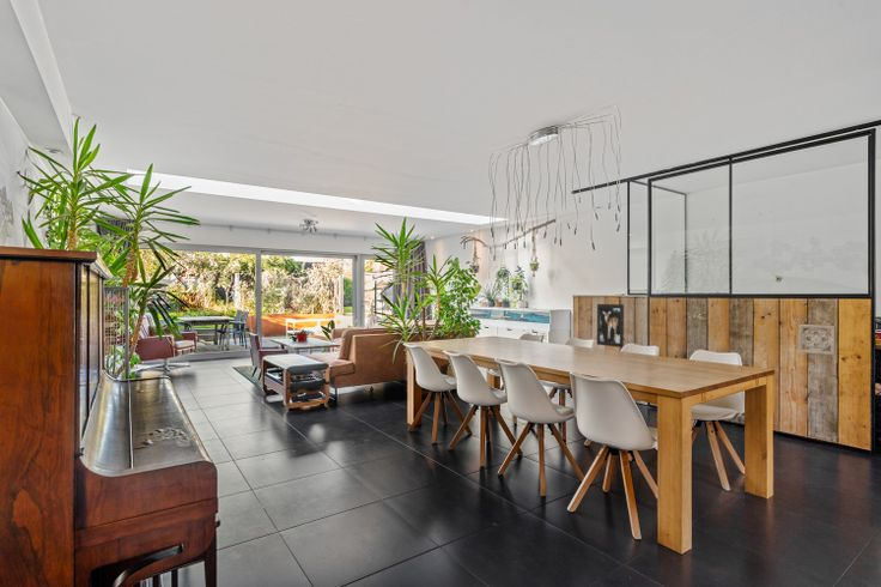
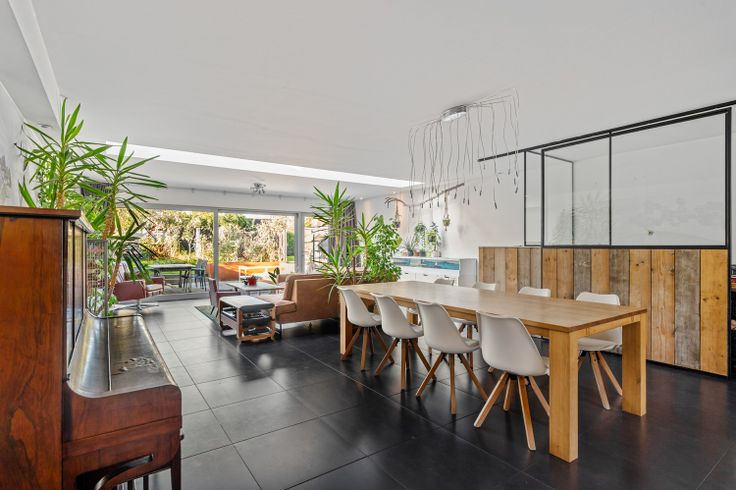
- wall art (609, 325)
- wall ornament (815, 339)
